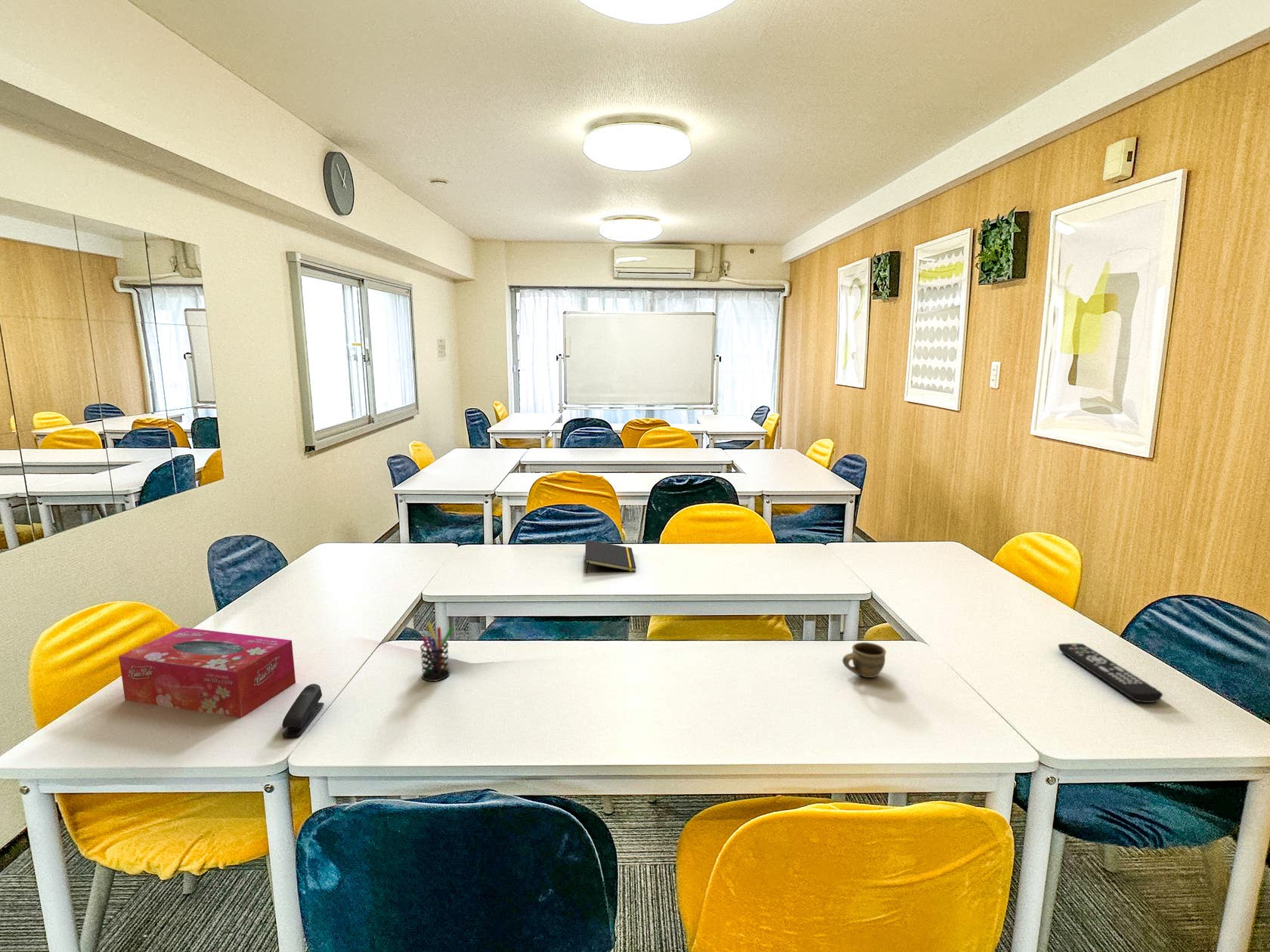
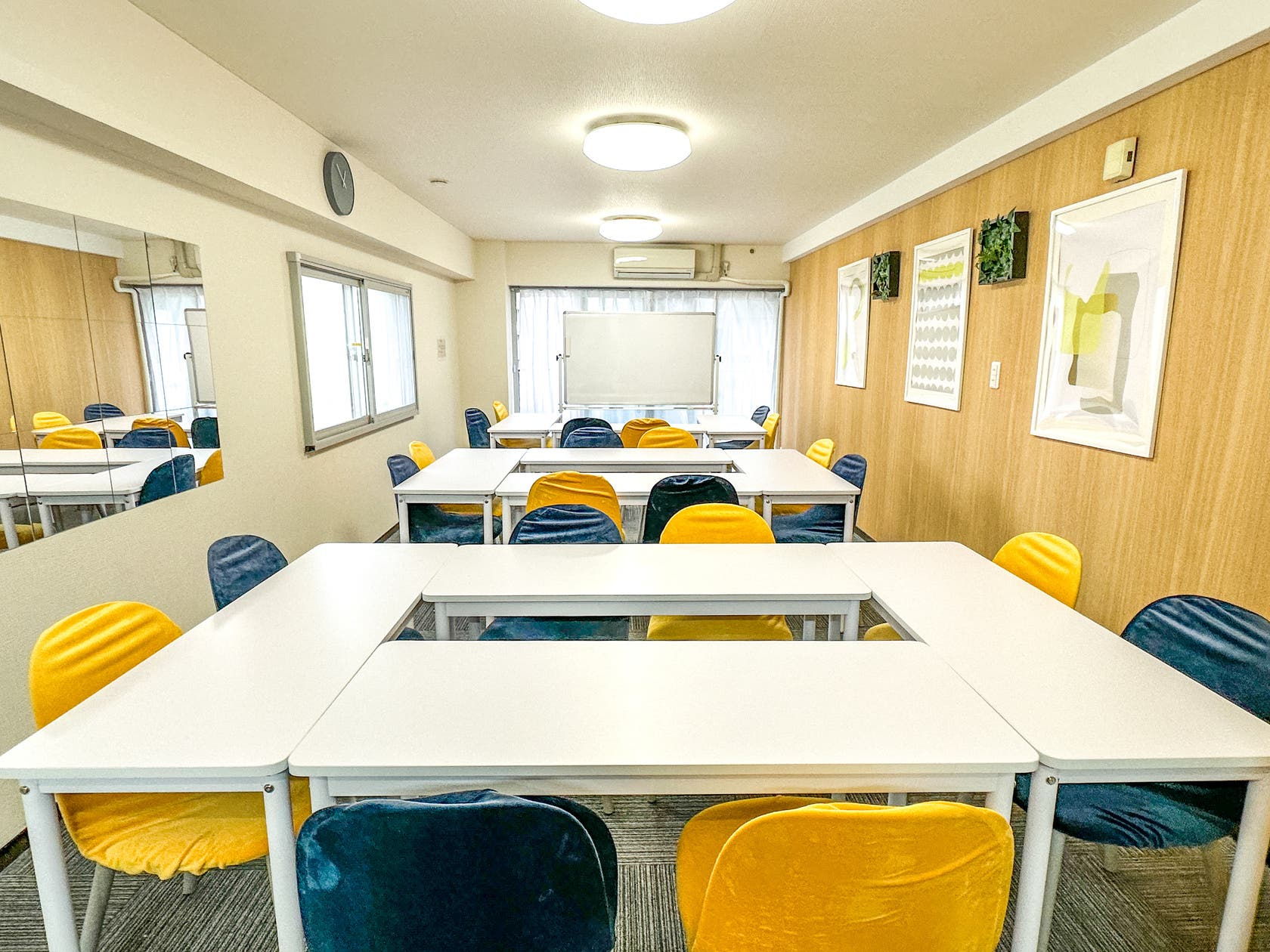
- cup (862, 661)
- pen holder (438, 649)
- remote control (1106, 670)
- stapler (303, 709)
- tissue box (210, 669)
- notepad (609, 555)
